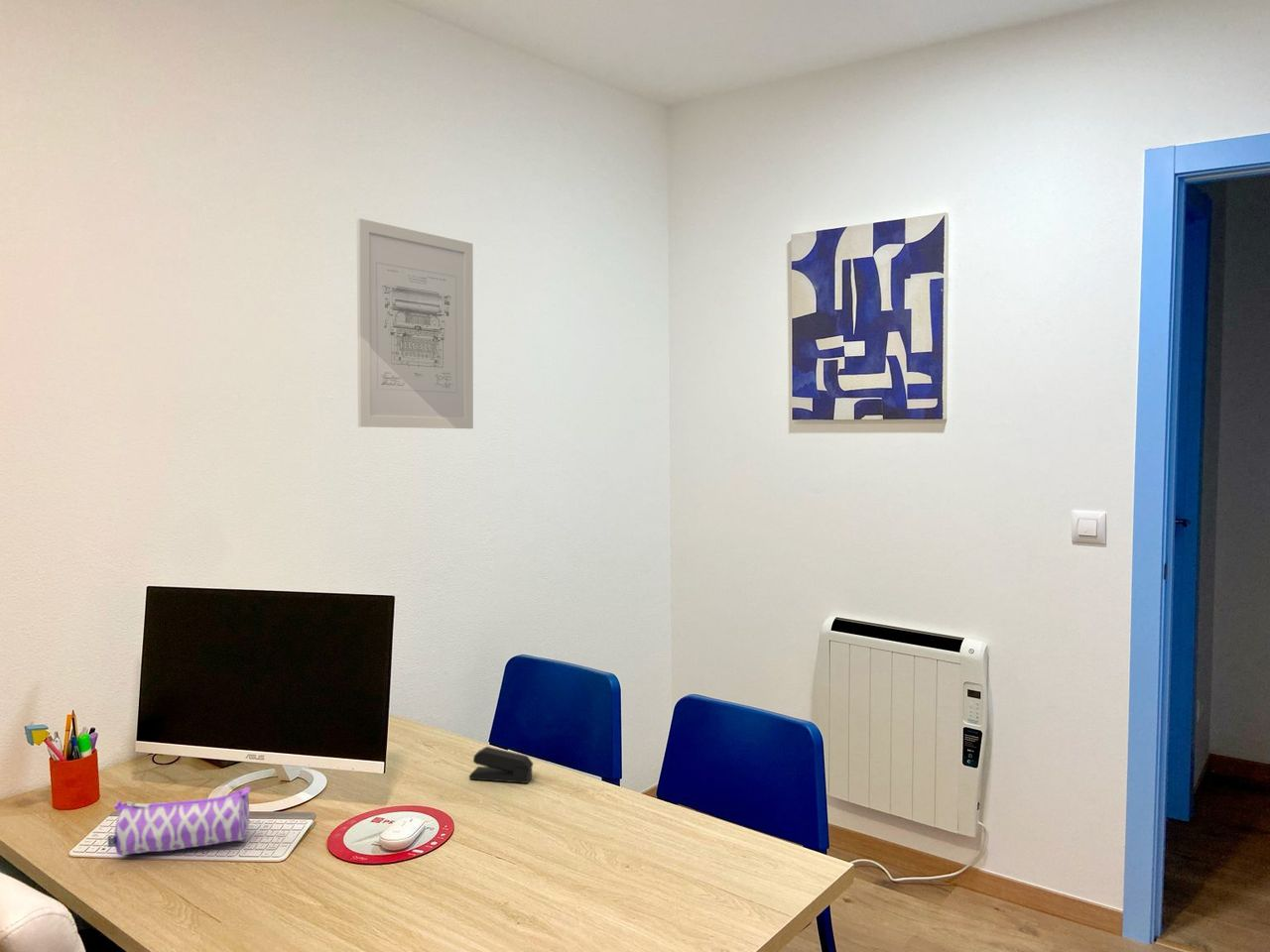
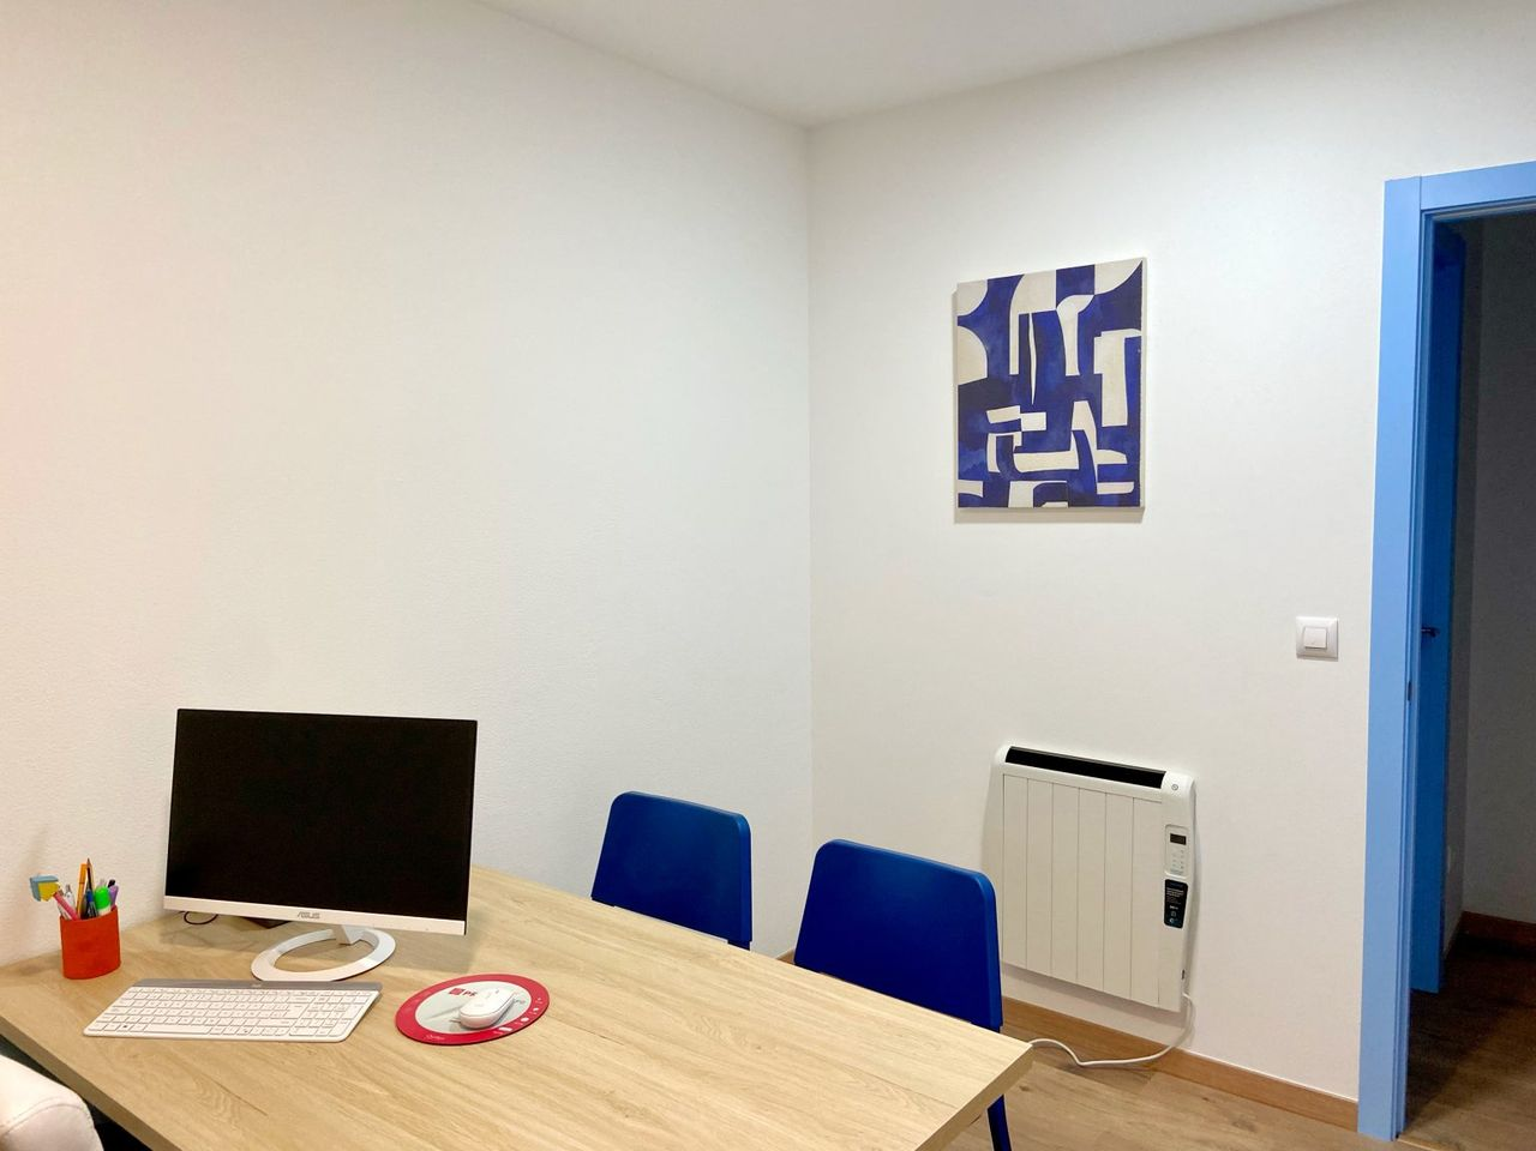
- stapler (501, 764)
- pencil case (184, 819)
- wall art (418, 330)
